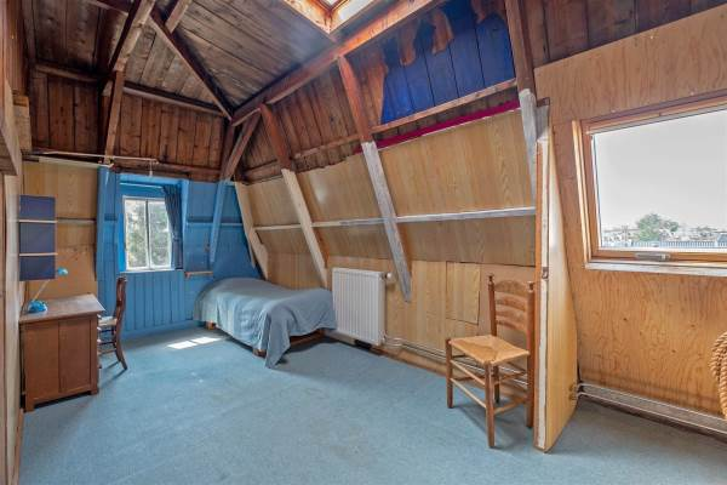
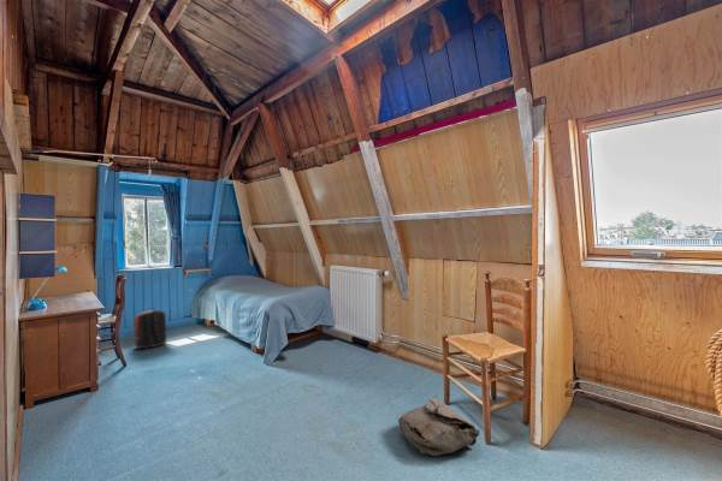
+ bag (433, 421)
+ backpack (150, 326)
